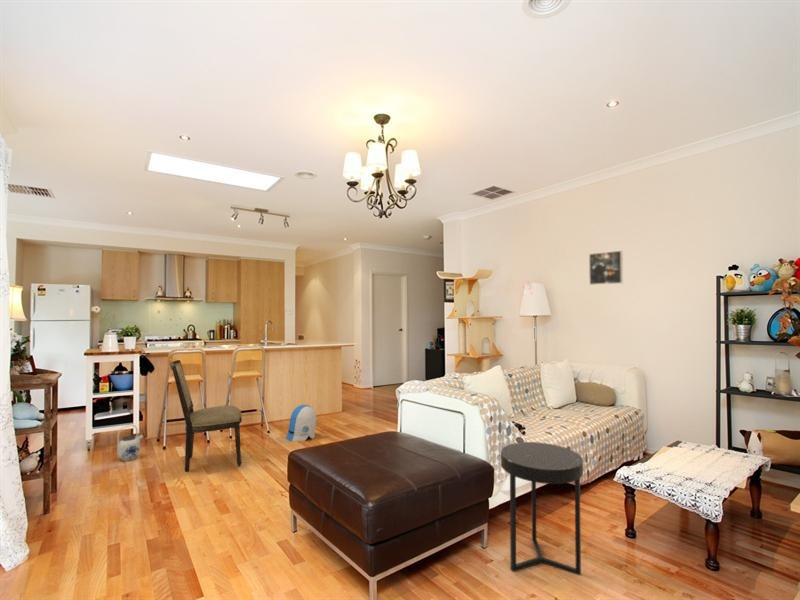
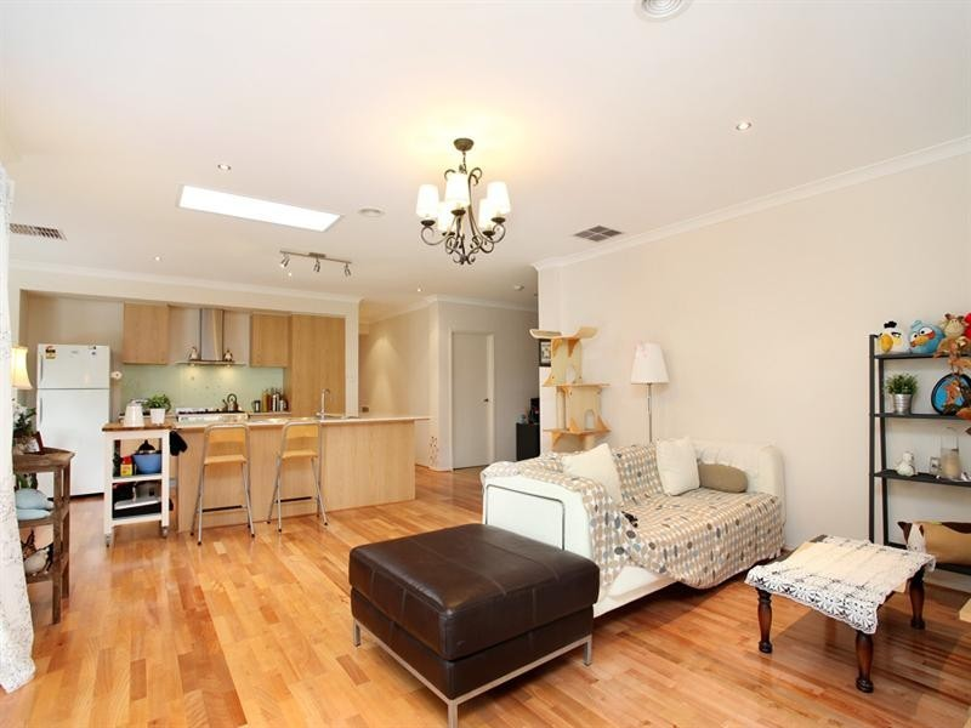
- sun visor (301, 420)
- dining chair (208, 411)
- side table (535, 507)
- teapot (130, 441)
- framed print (605, 268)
